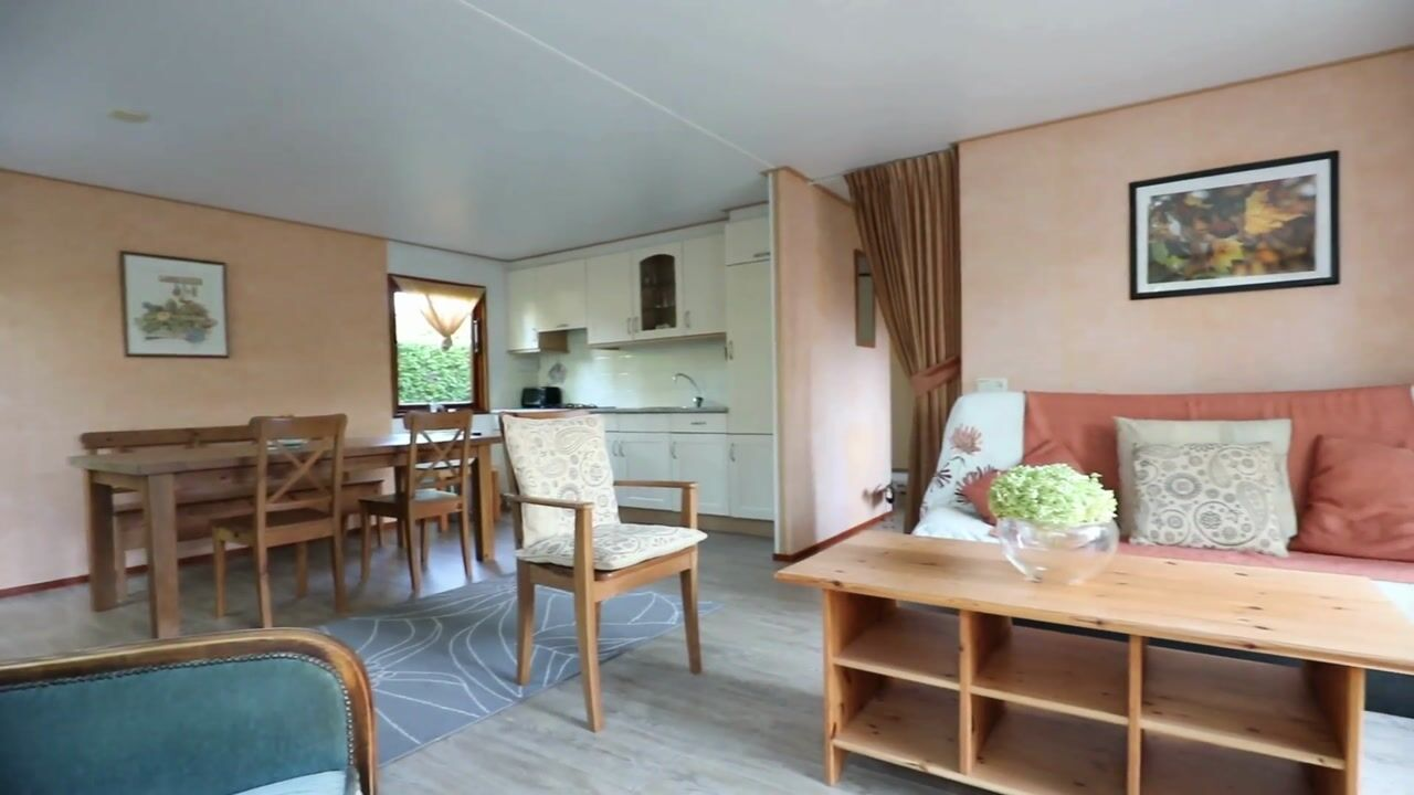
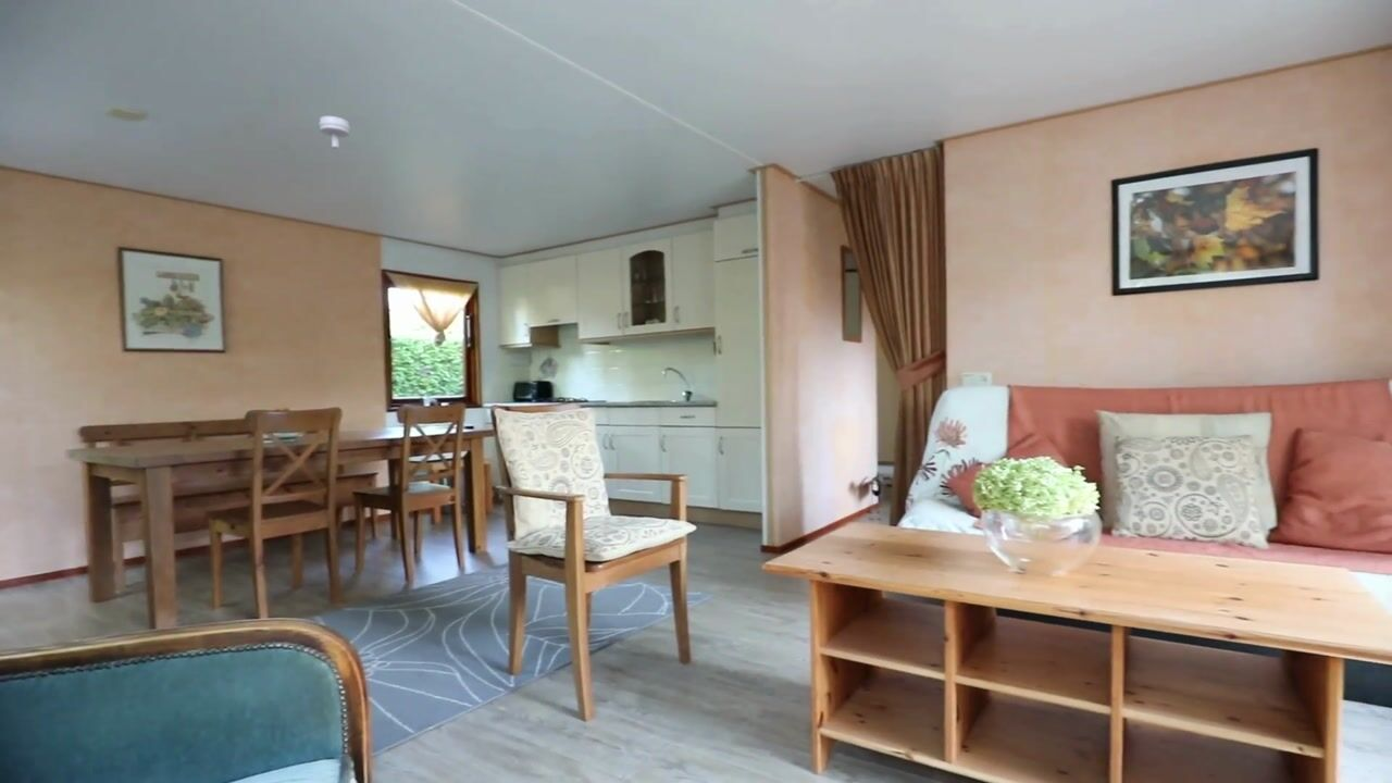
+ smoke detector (335, 134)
